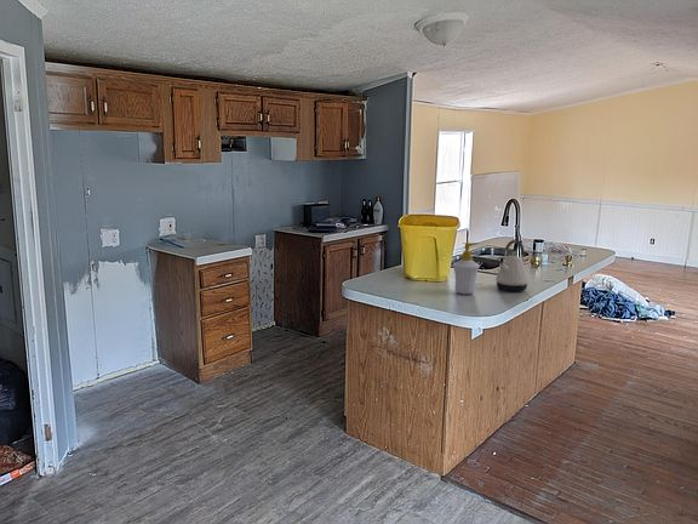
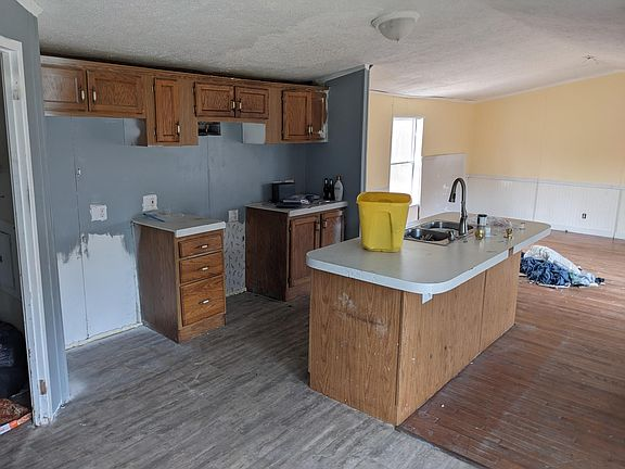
- soap bottle (465, 267)
- kettle (511, 264)
